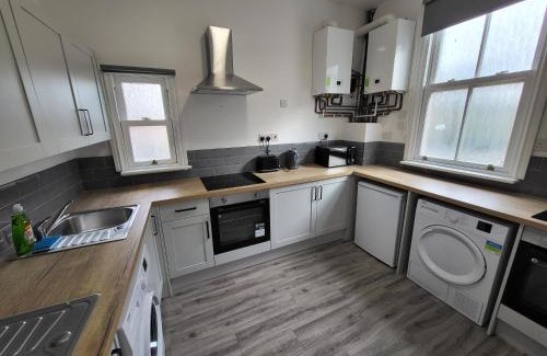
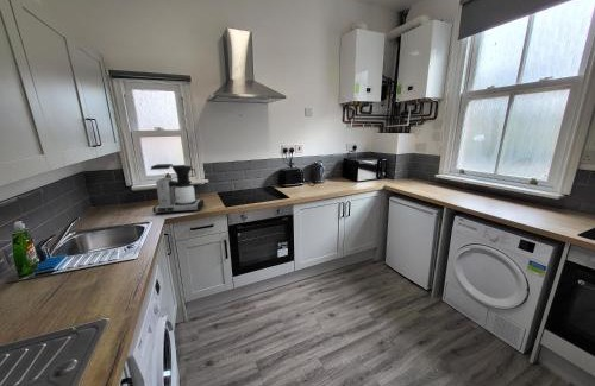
+ coffee maker (177, 186)
